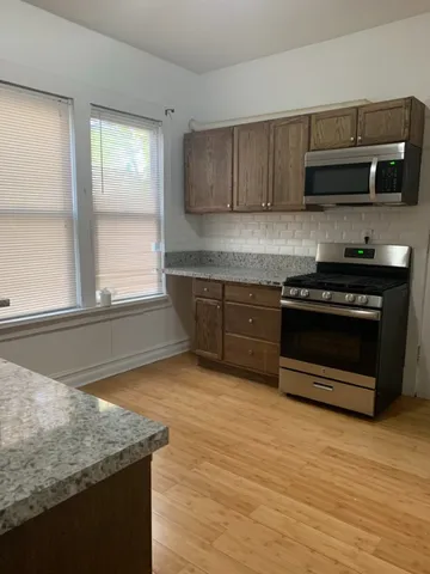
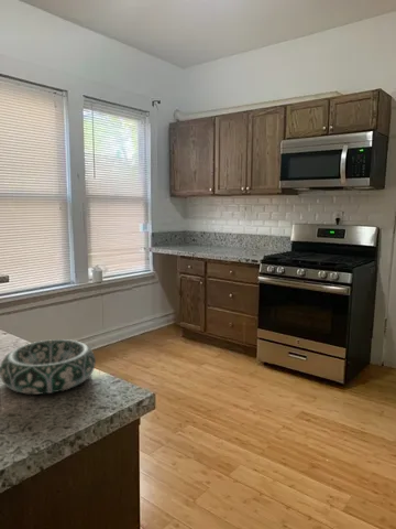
+ decorative bowl (48, 365)
